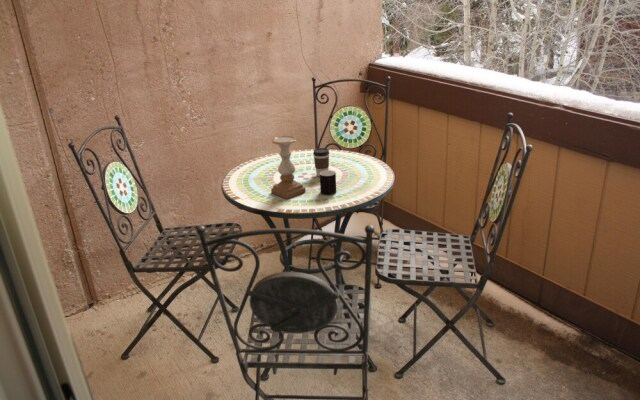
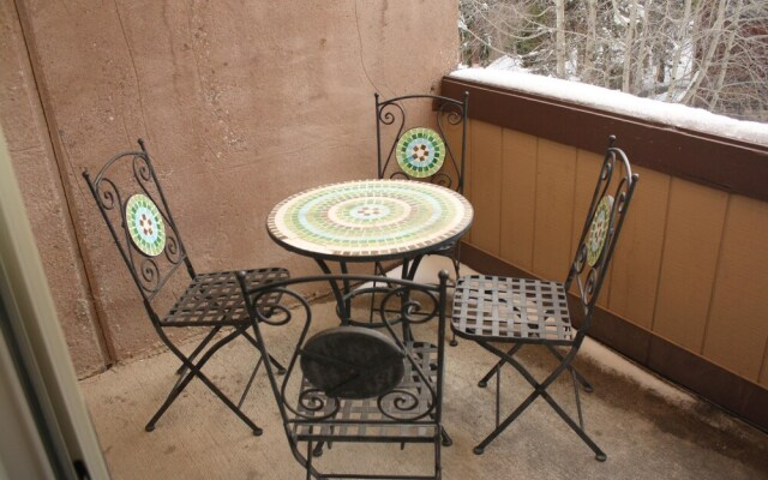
- candle holder (286, 166)
- cup (328, 183)
- coffee cup (321, 162)
